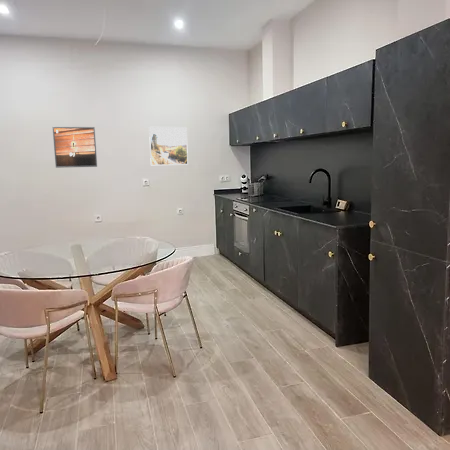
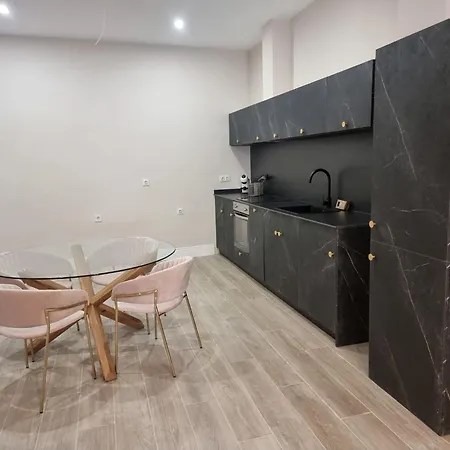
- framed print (168, 146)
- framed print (75, 147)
